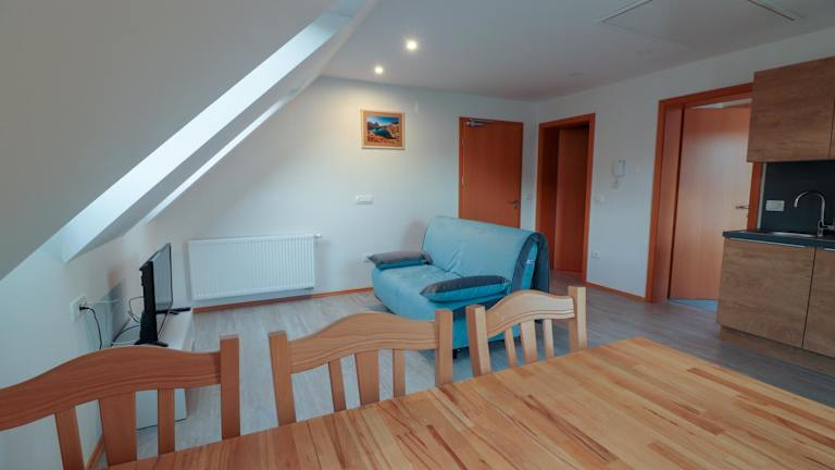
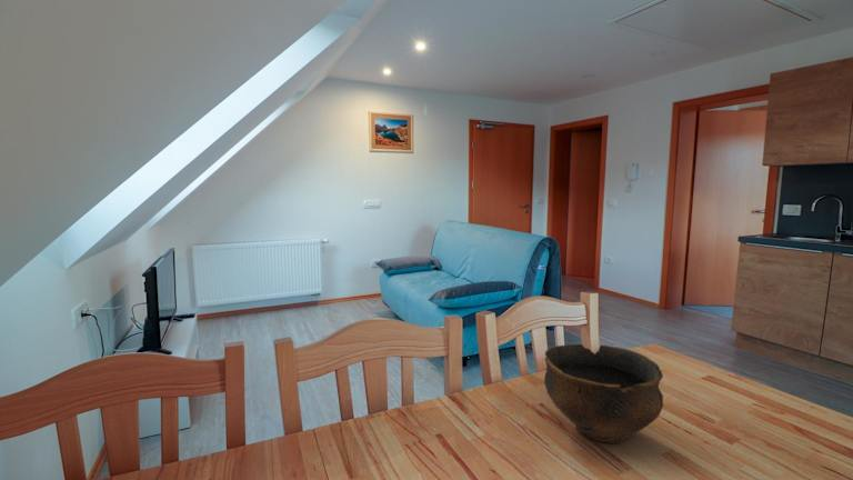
+ bowl (599, 394)
